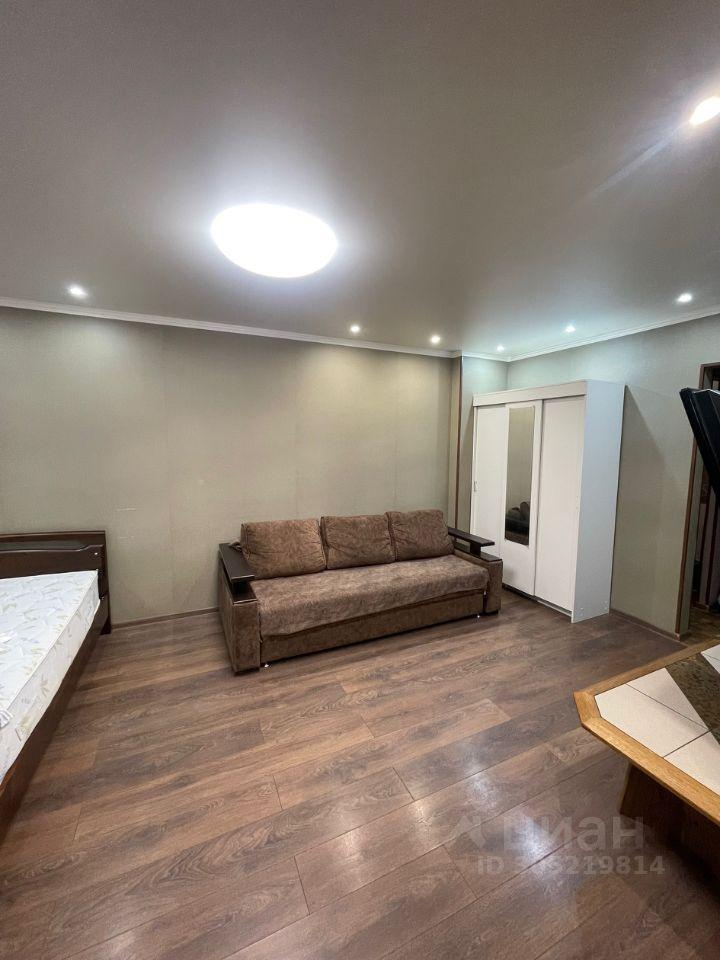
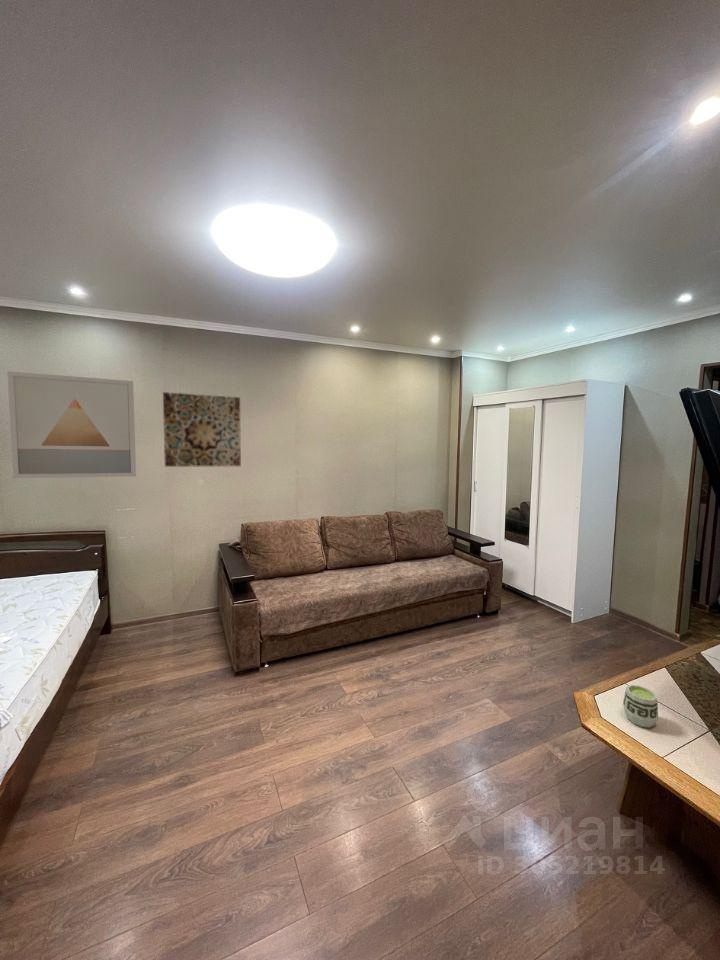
+ wall art (76, 427)
+ wall art (203, 431)
+ cup (640, 706)
